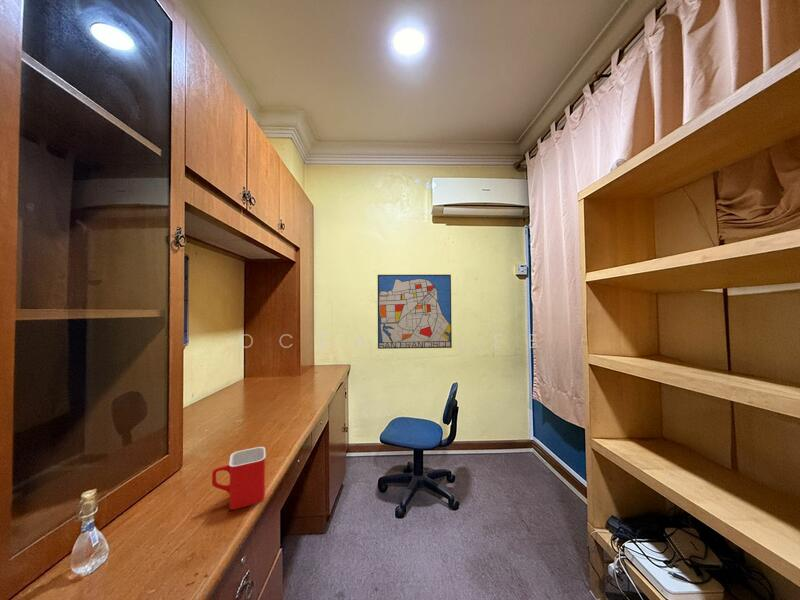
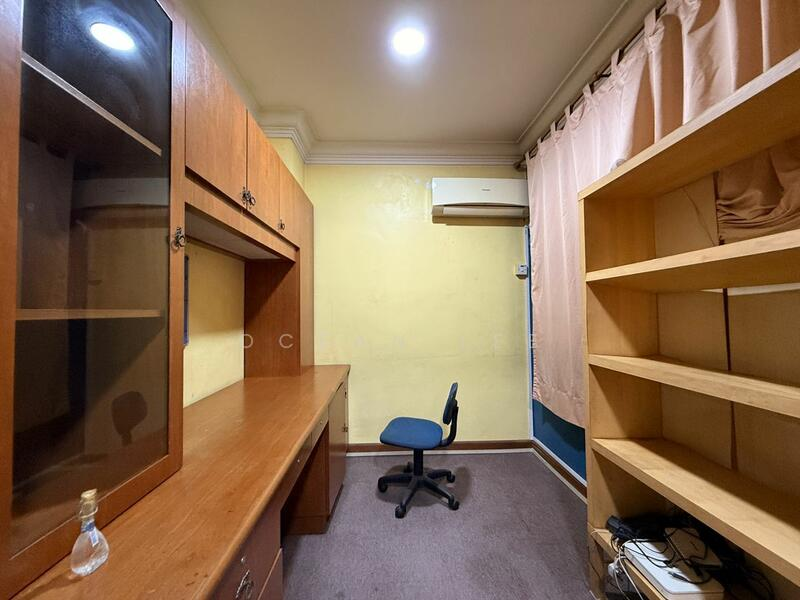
- wall art (414, 311)
- mug (239, 478)
